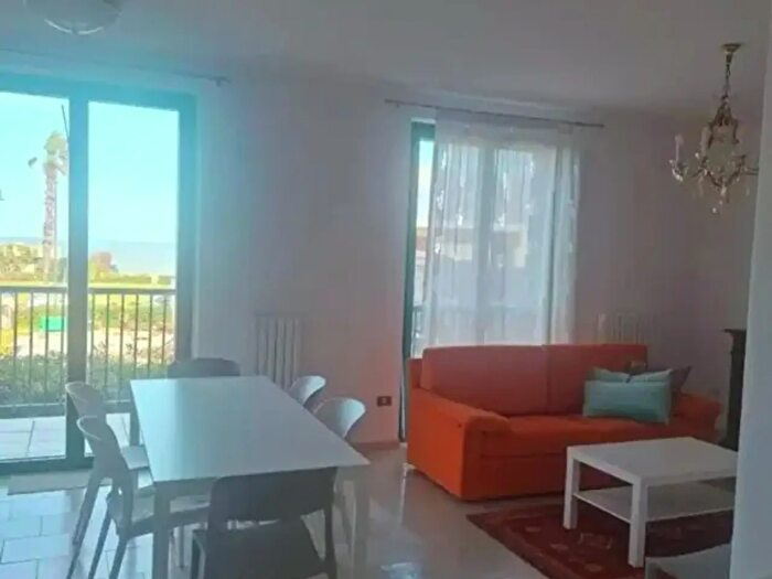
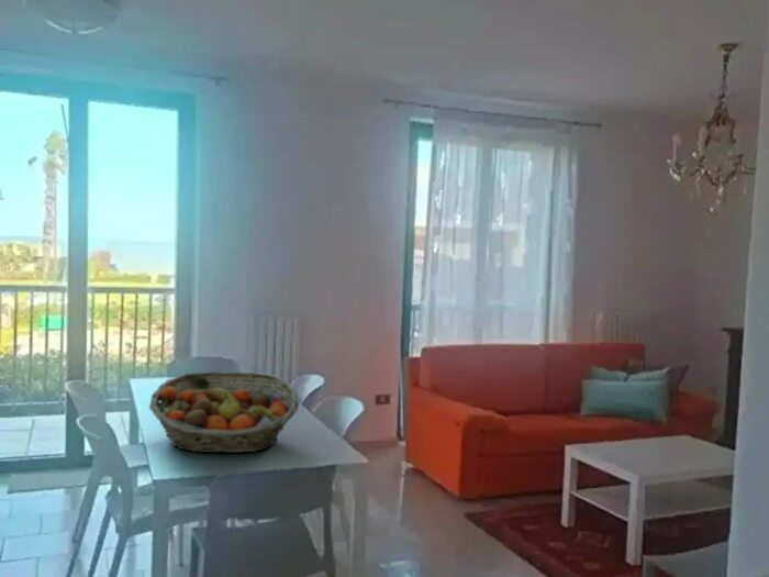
+ fruit basket (225, 410)
